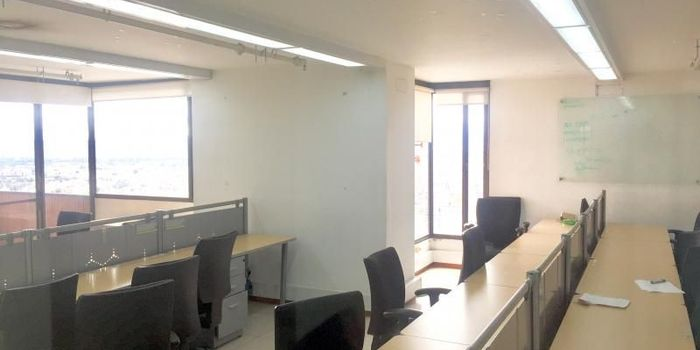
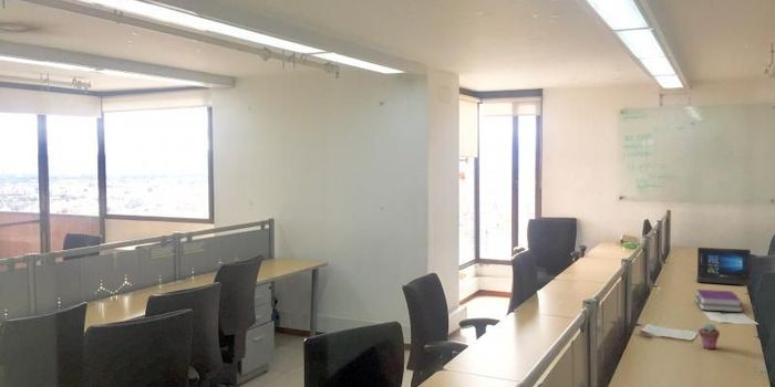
+ laptop (723, 265)
+ potted succulent (709, 335)
+ notebook (717, 300)
